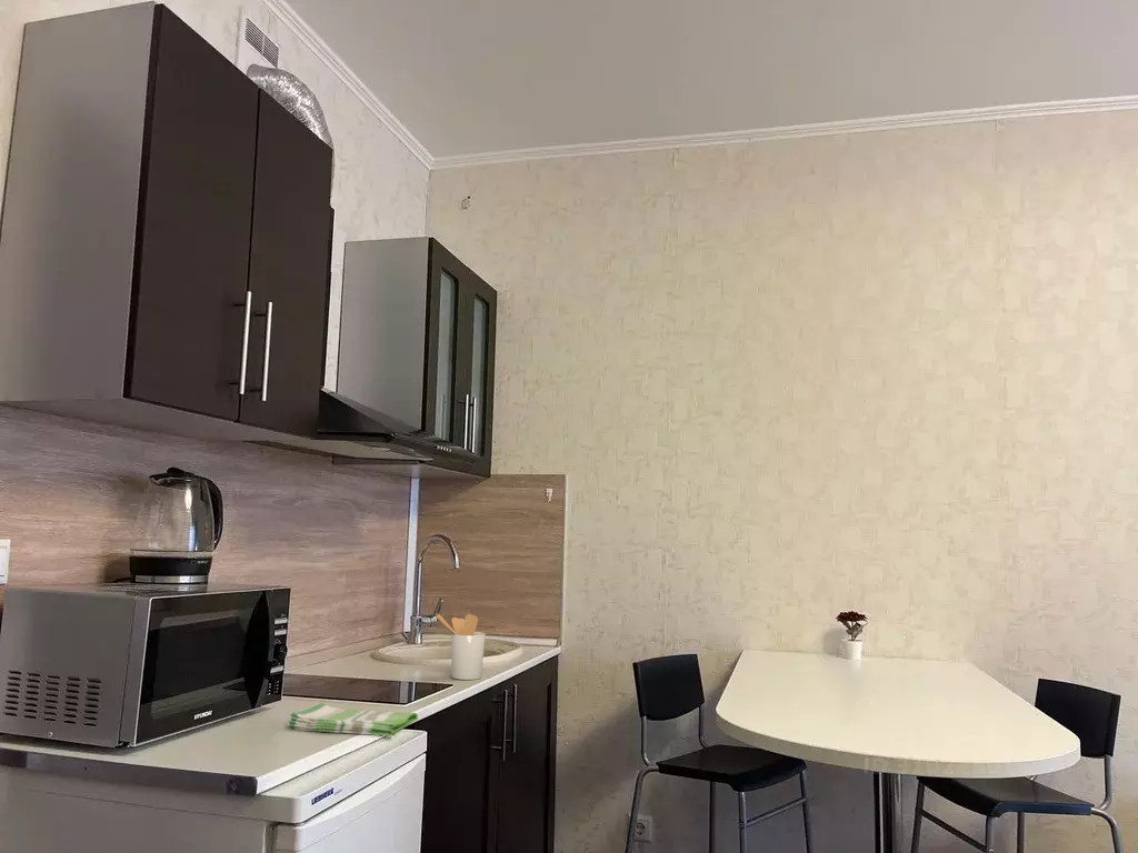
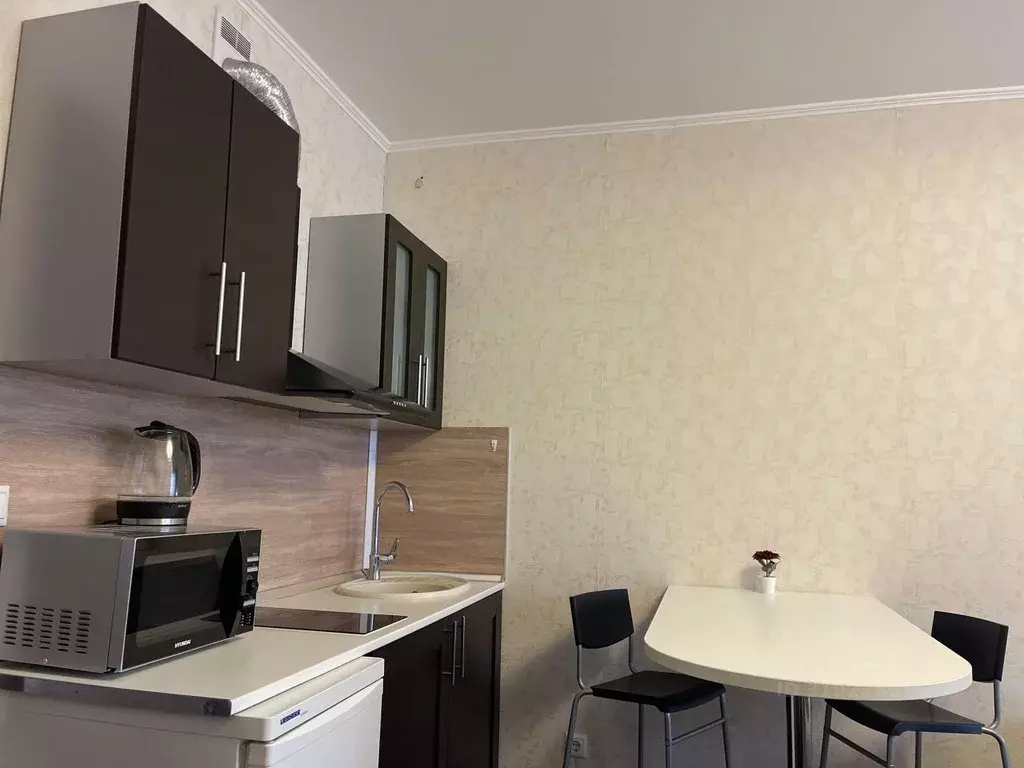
- dish towel (353, 716)
- utensil holder (458, 644)
